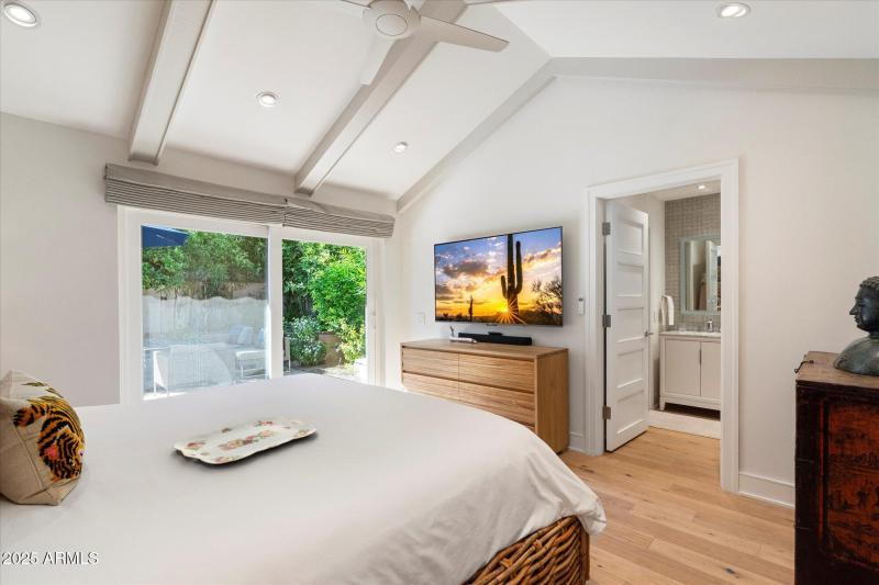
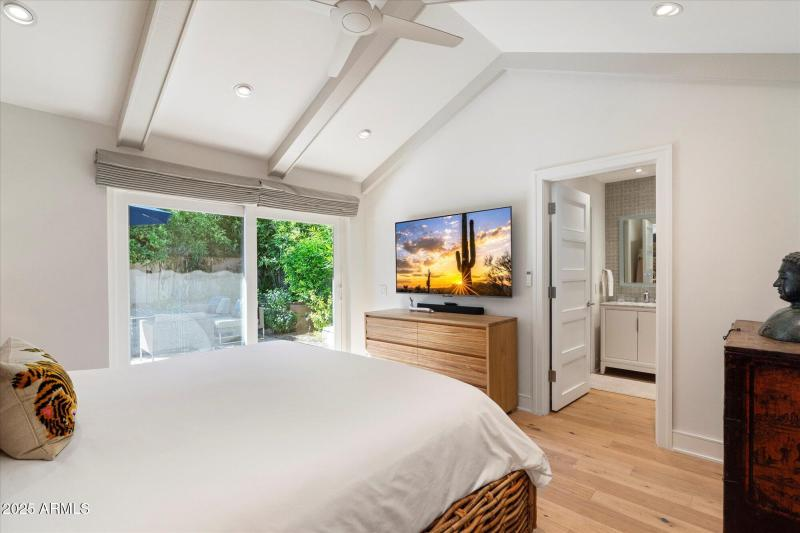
- serving tray (248, 438)
